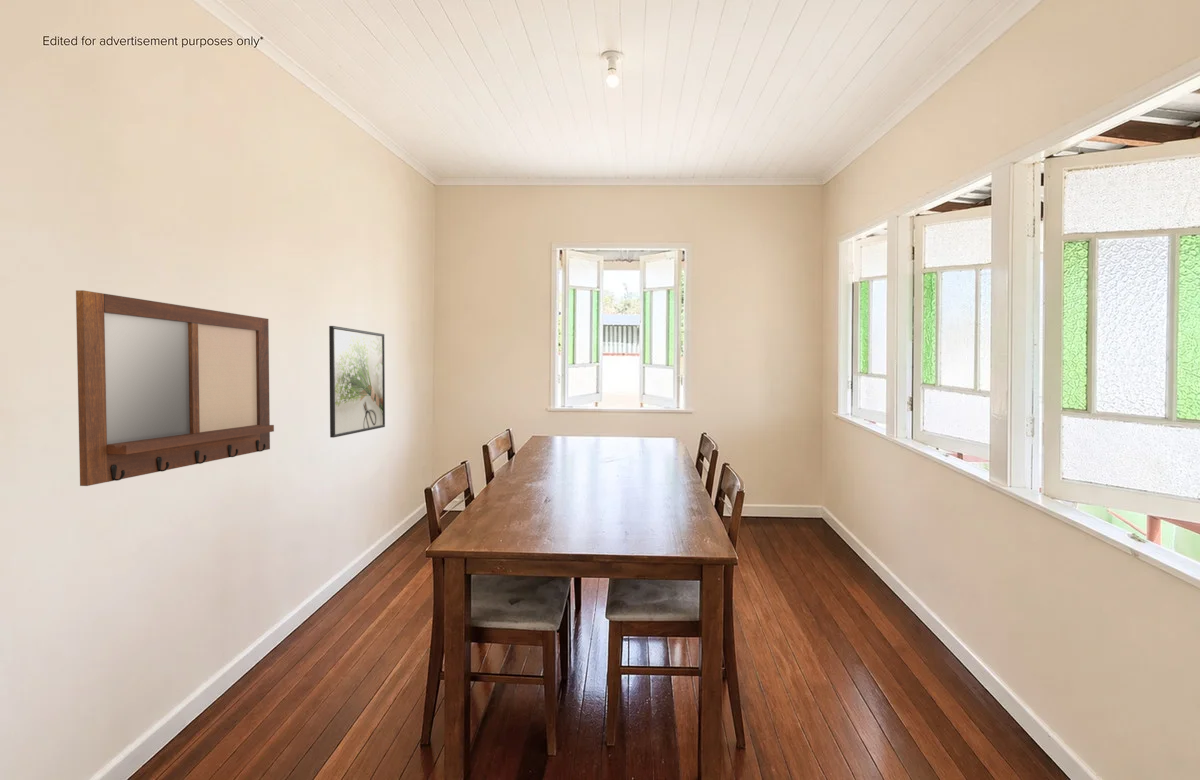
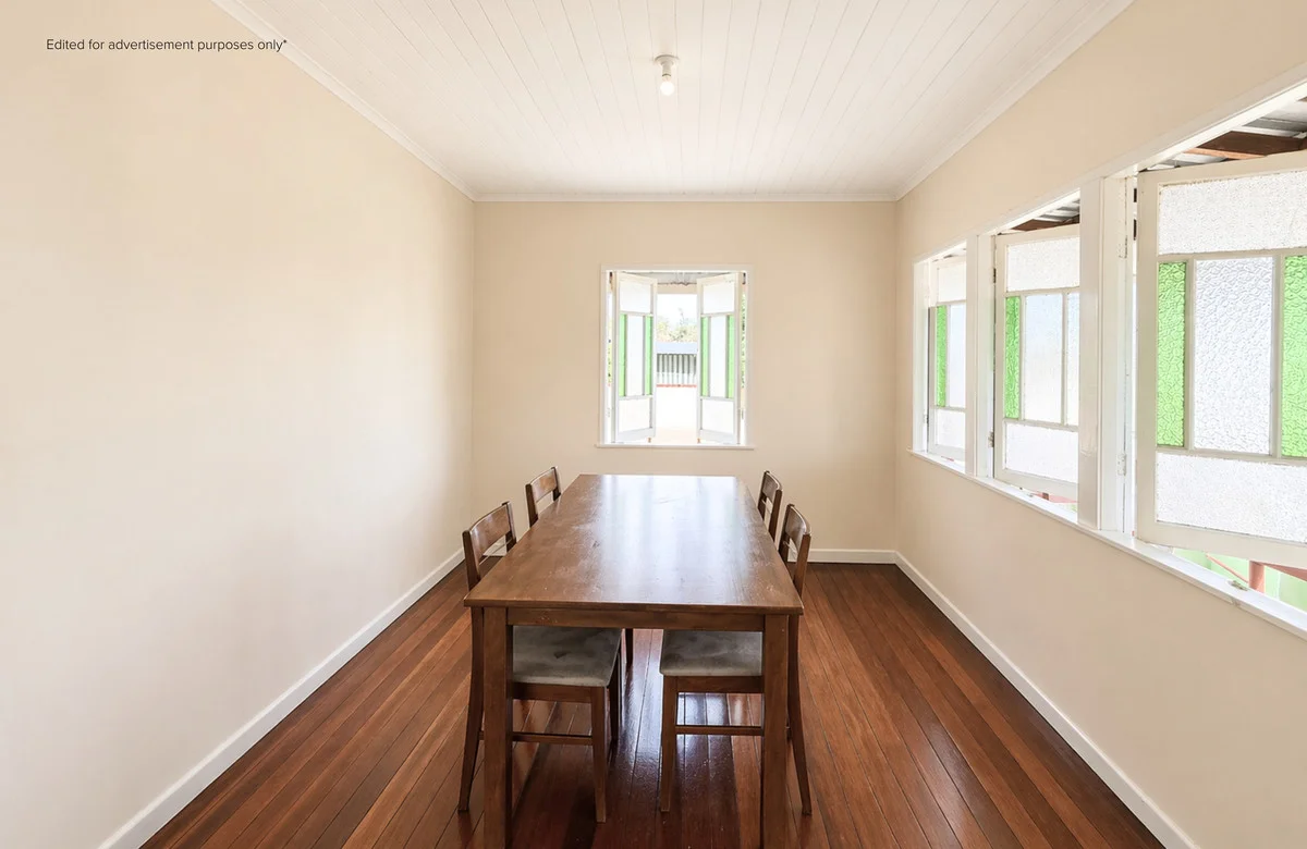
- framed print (359, 381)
- writing board (200, 386)
